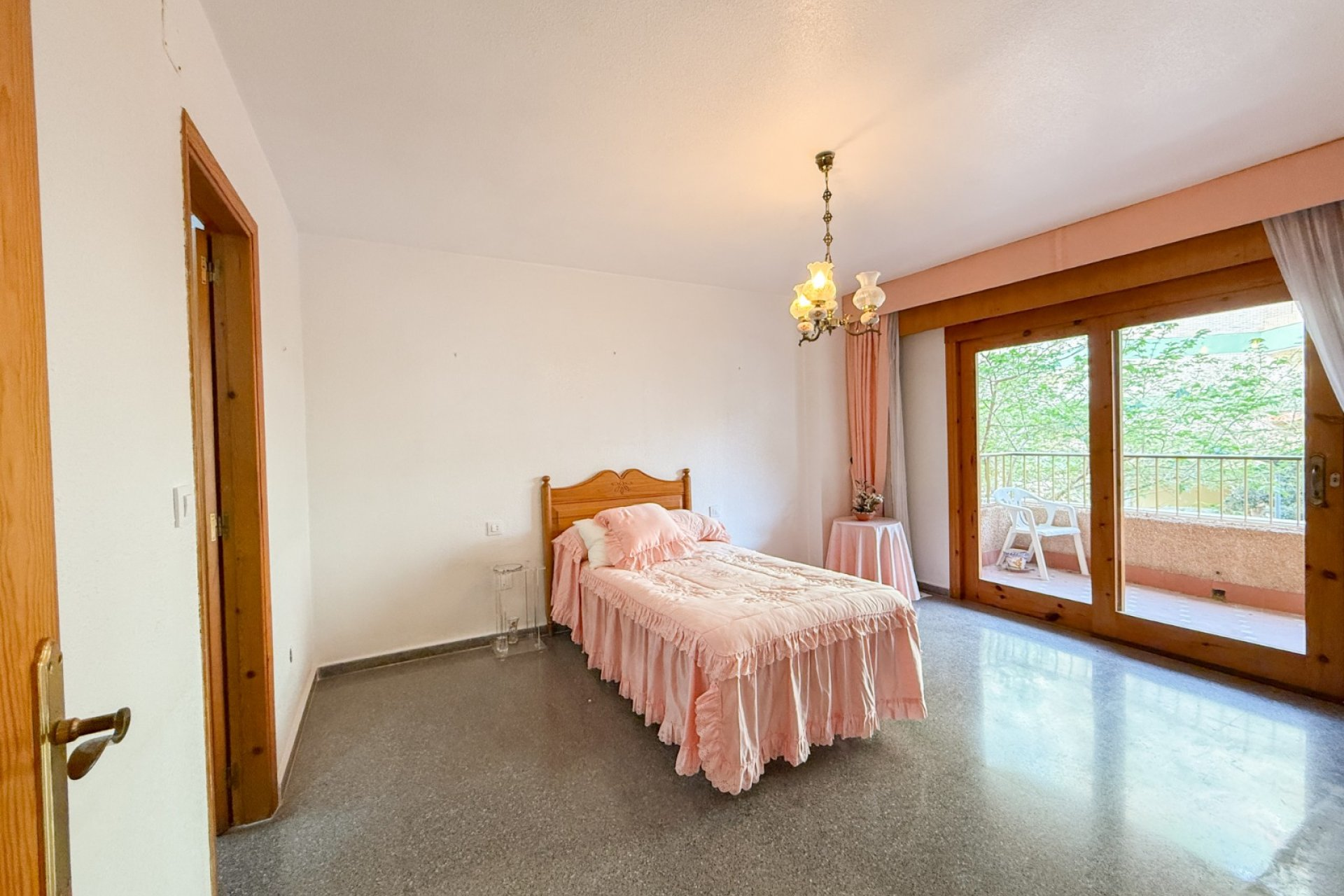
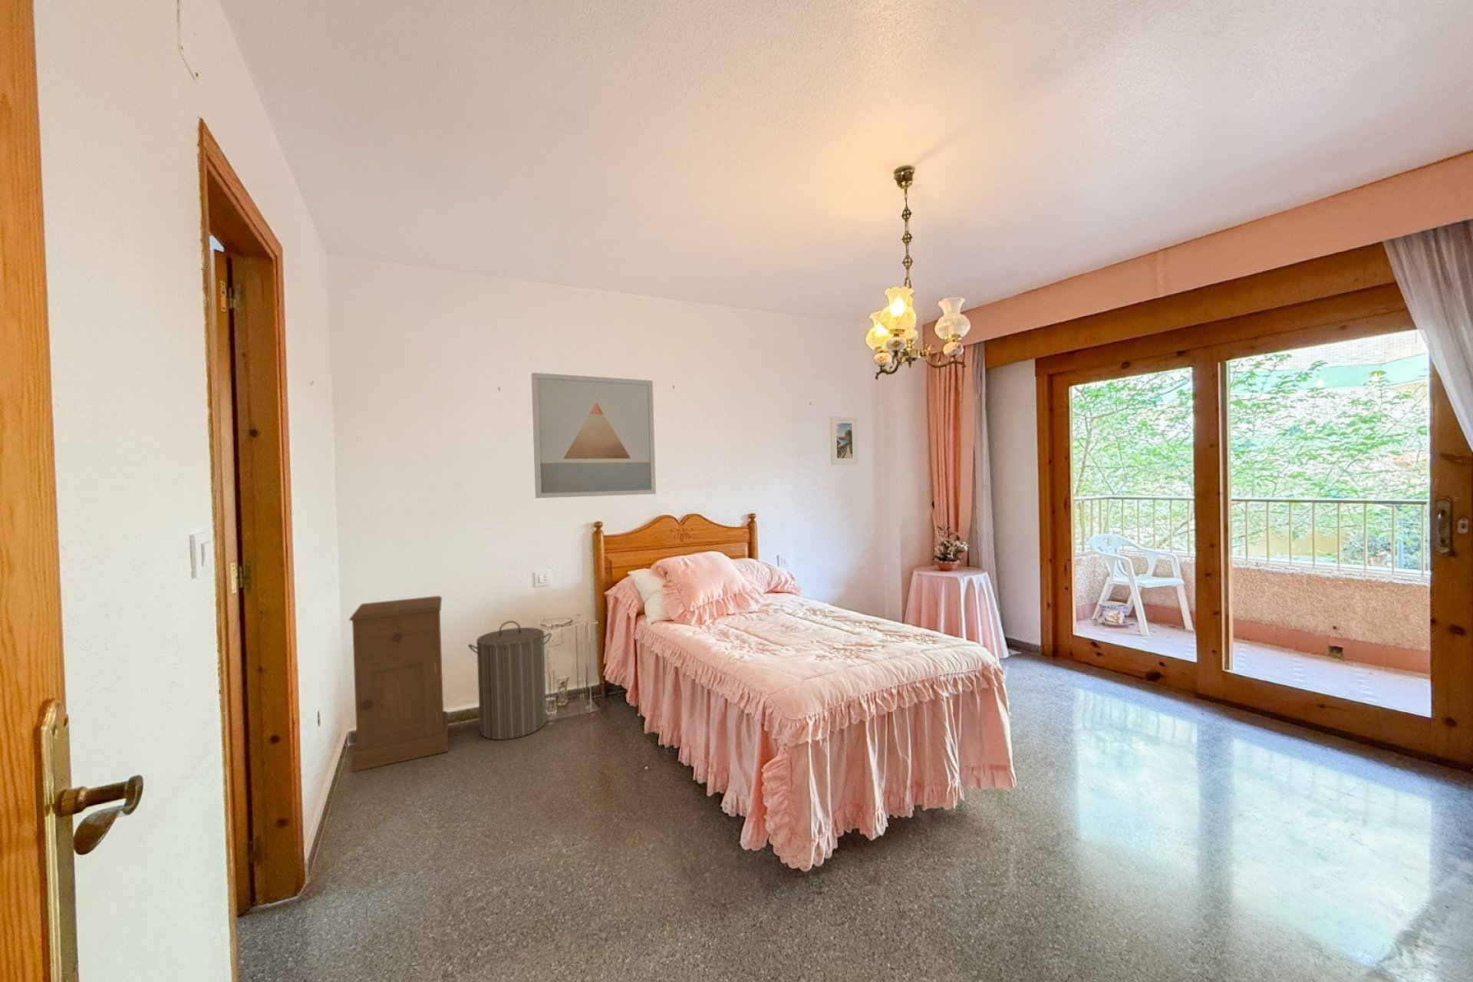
+ cabinet (401, 676)
+ wall art (596, 436)
+ laundry hamper (512, 673)
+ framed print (844, 441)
